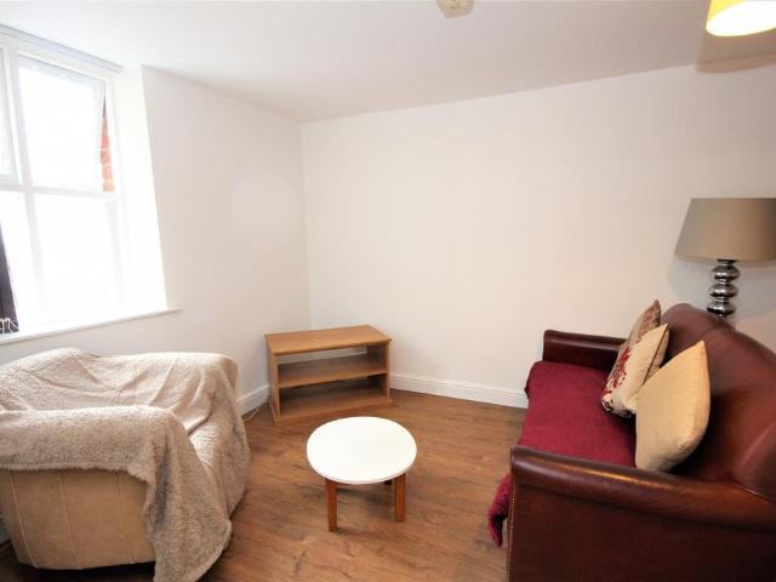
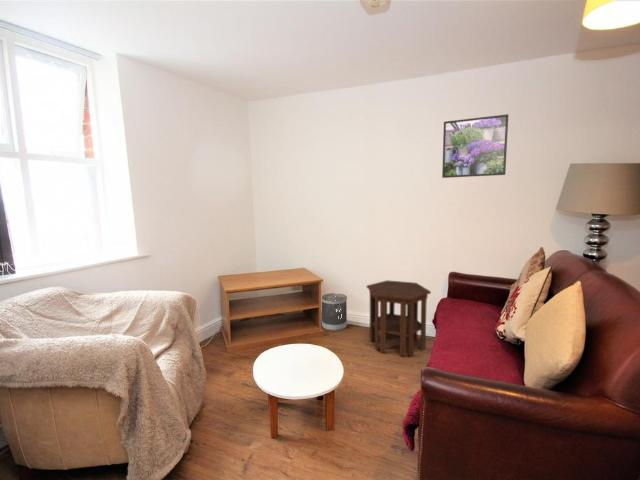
+ side table (397, 316)
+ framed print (473, 147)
+ wastebasket (334, 311)
